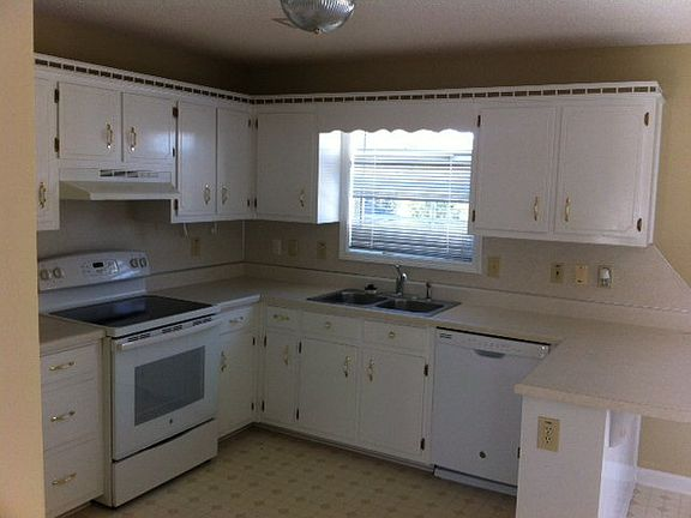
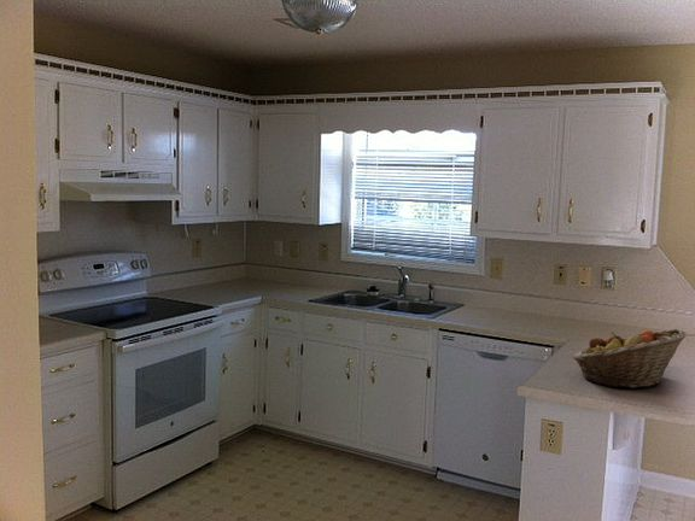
+ fruit basket (627, 353)
